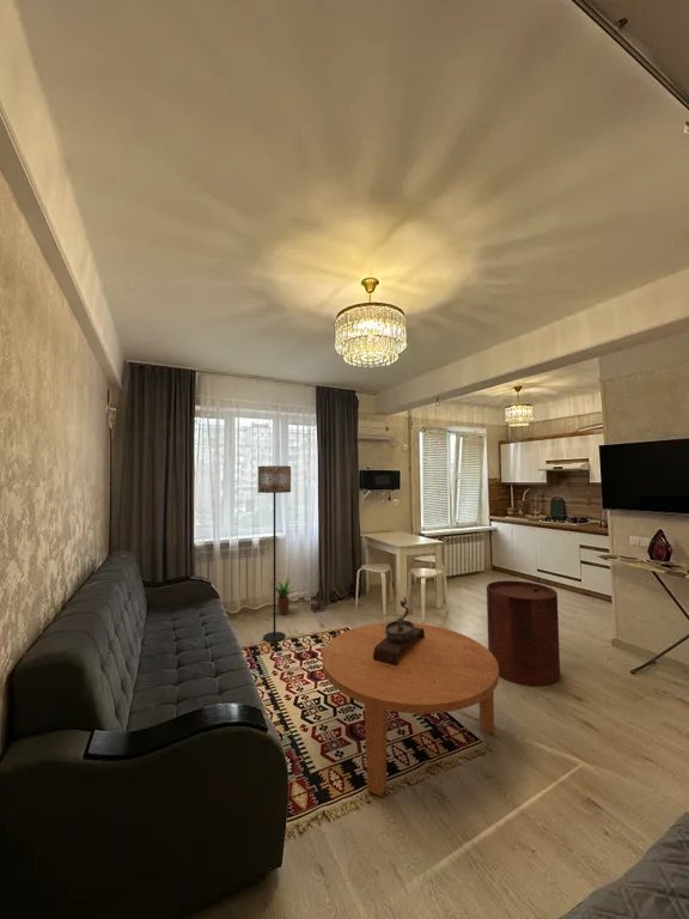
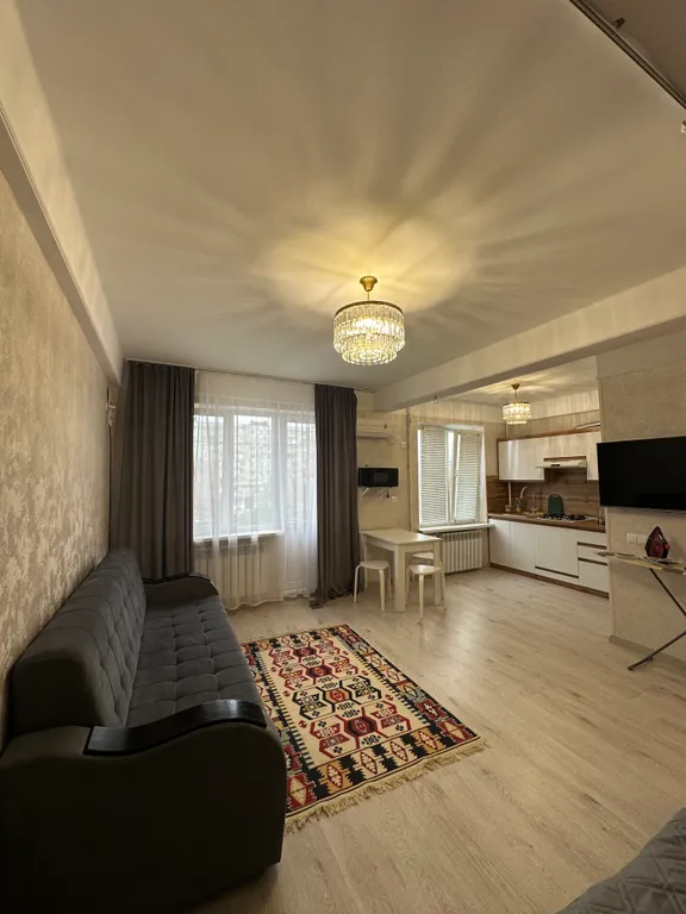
- potted plant (283, 594)
- trash can (522, 628)
- bonsai tree (400, 621)
- floor lamp (274, 550)
- coffee table (407, 693)
